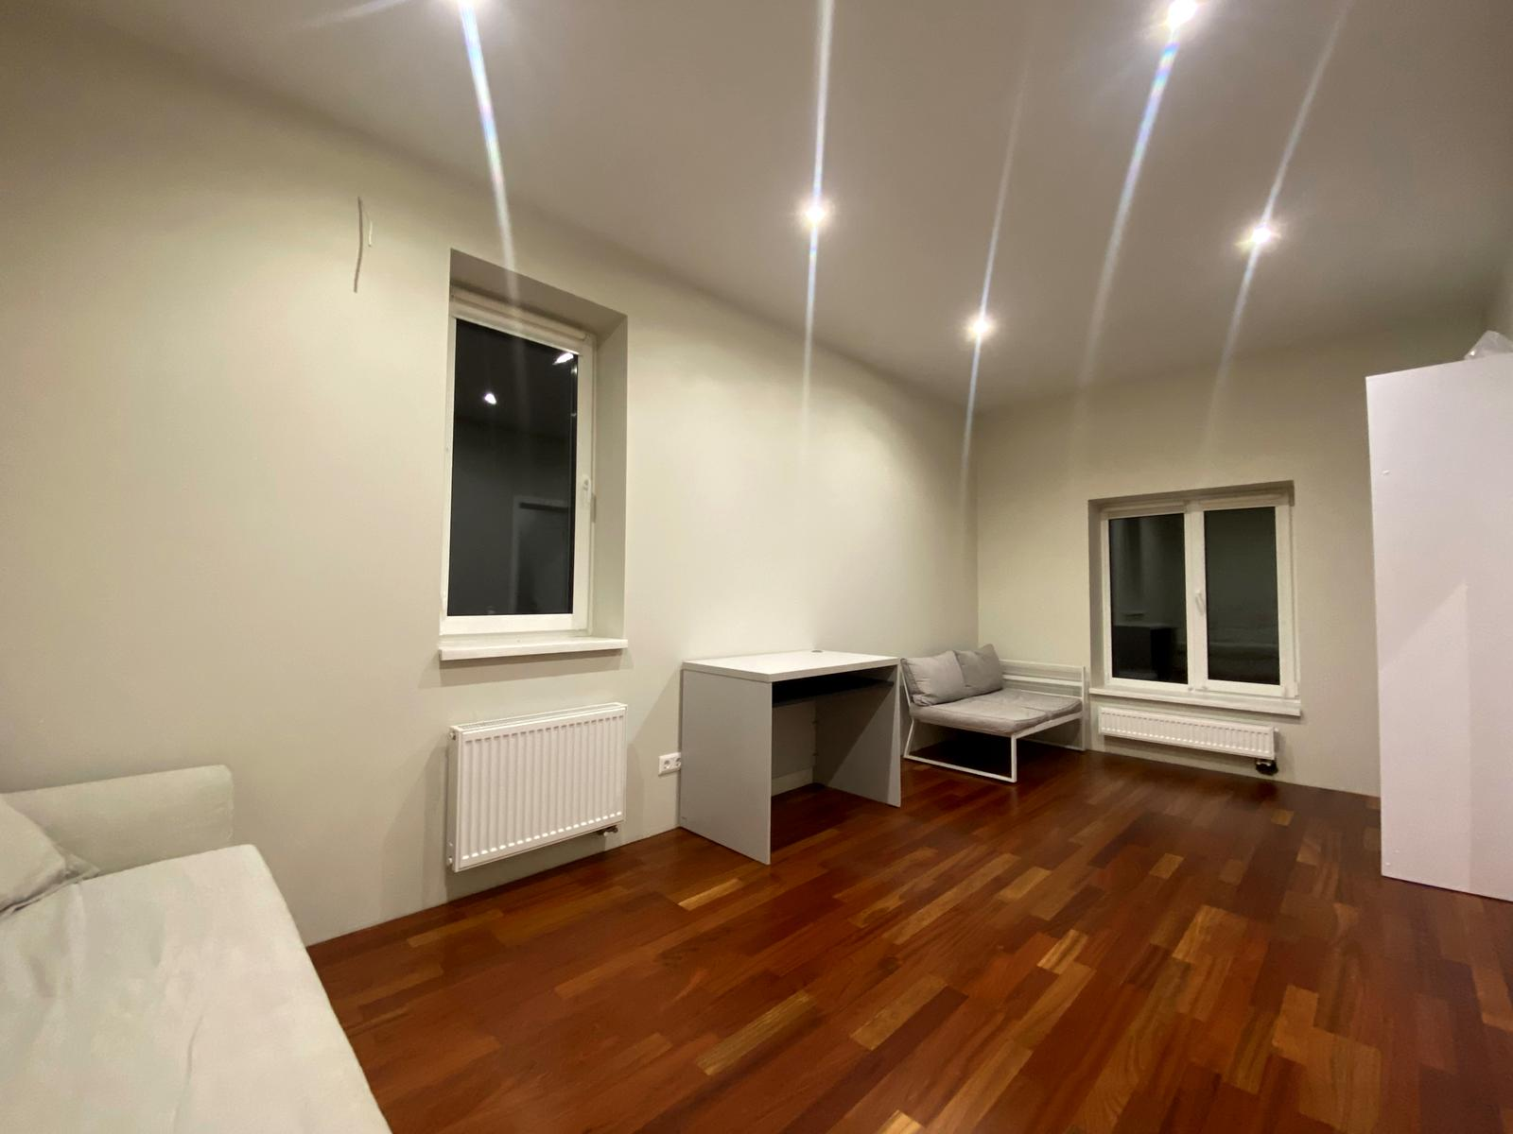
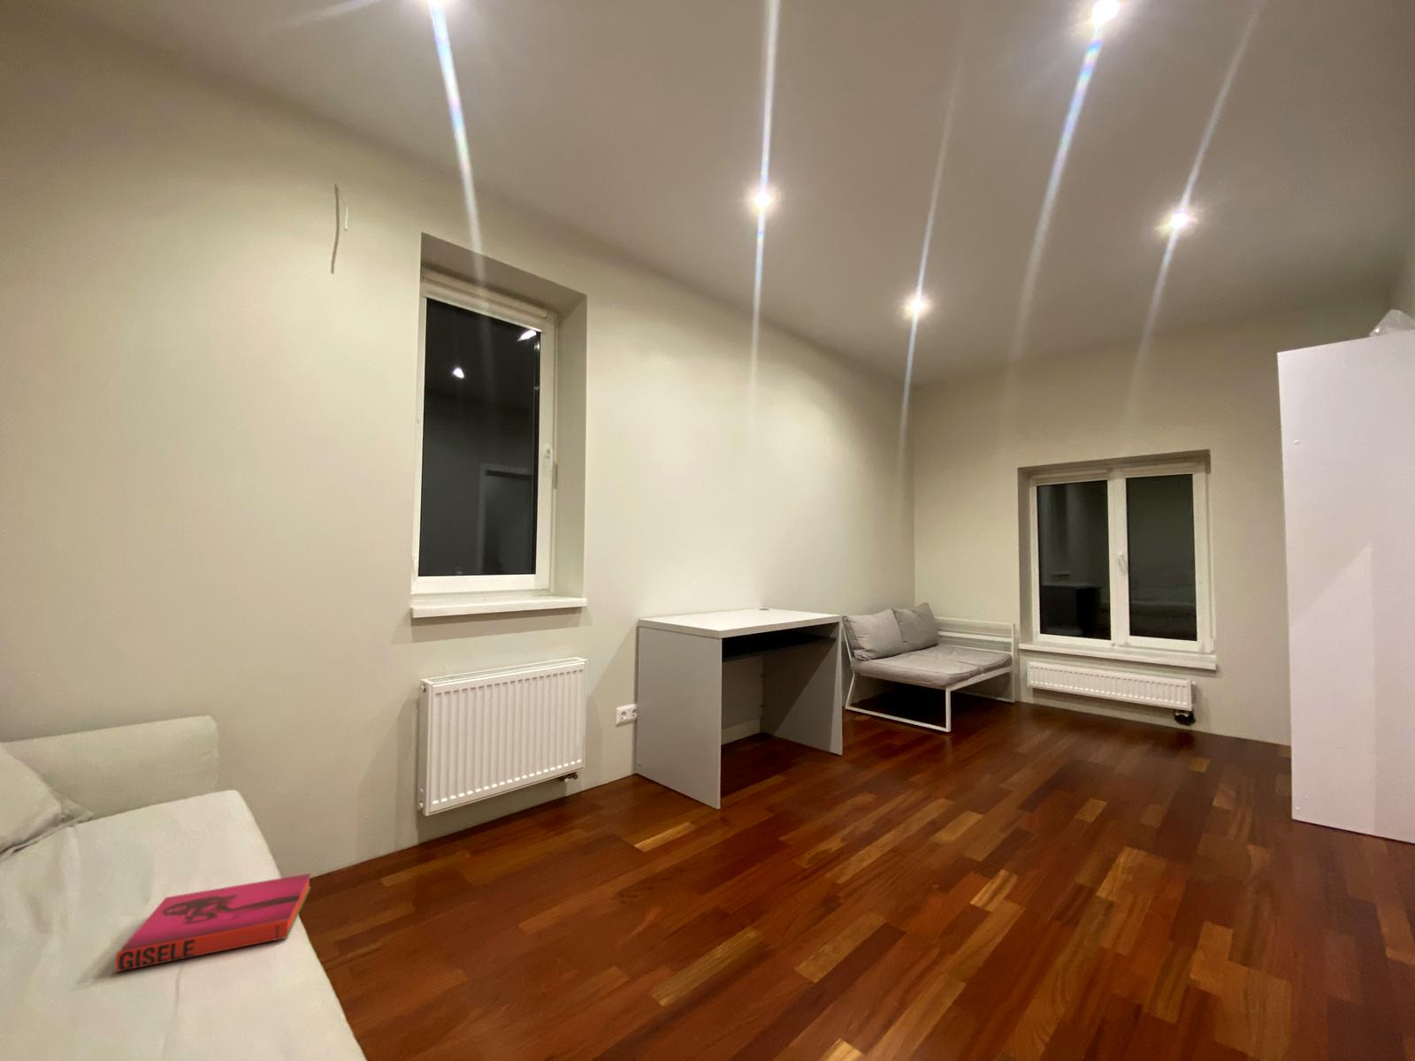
+ hardback book (224, 917)
